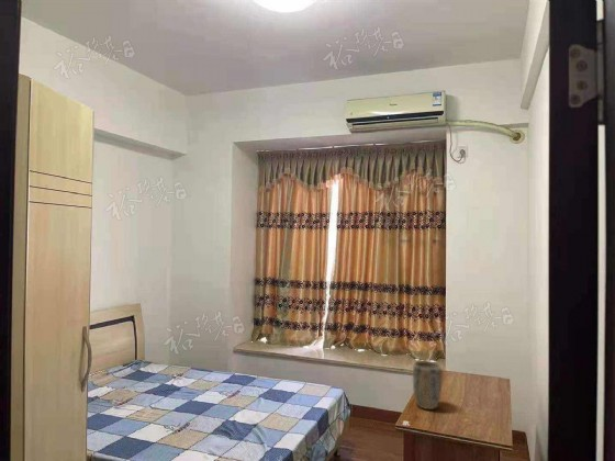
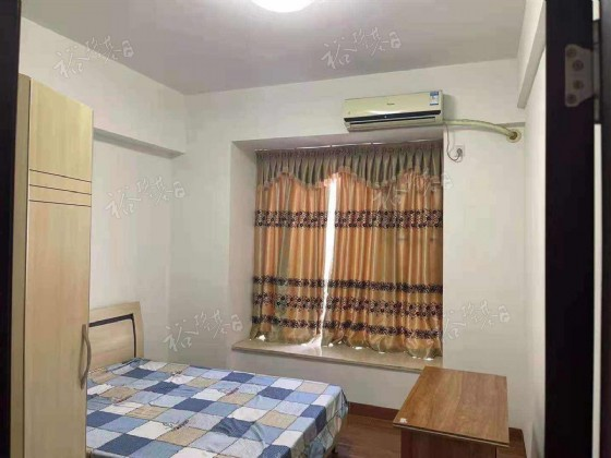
- plant pot (426, 384)
